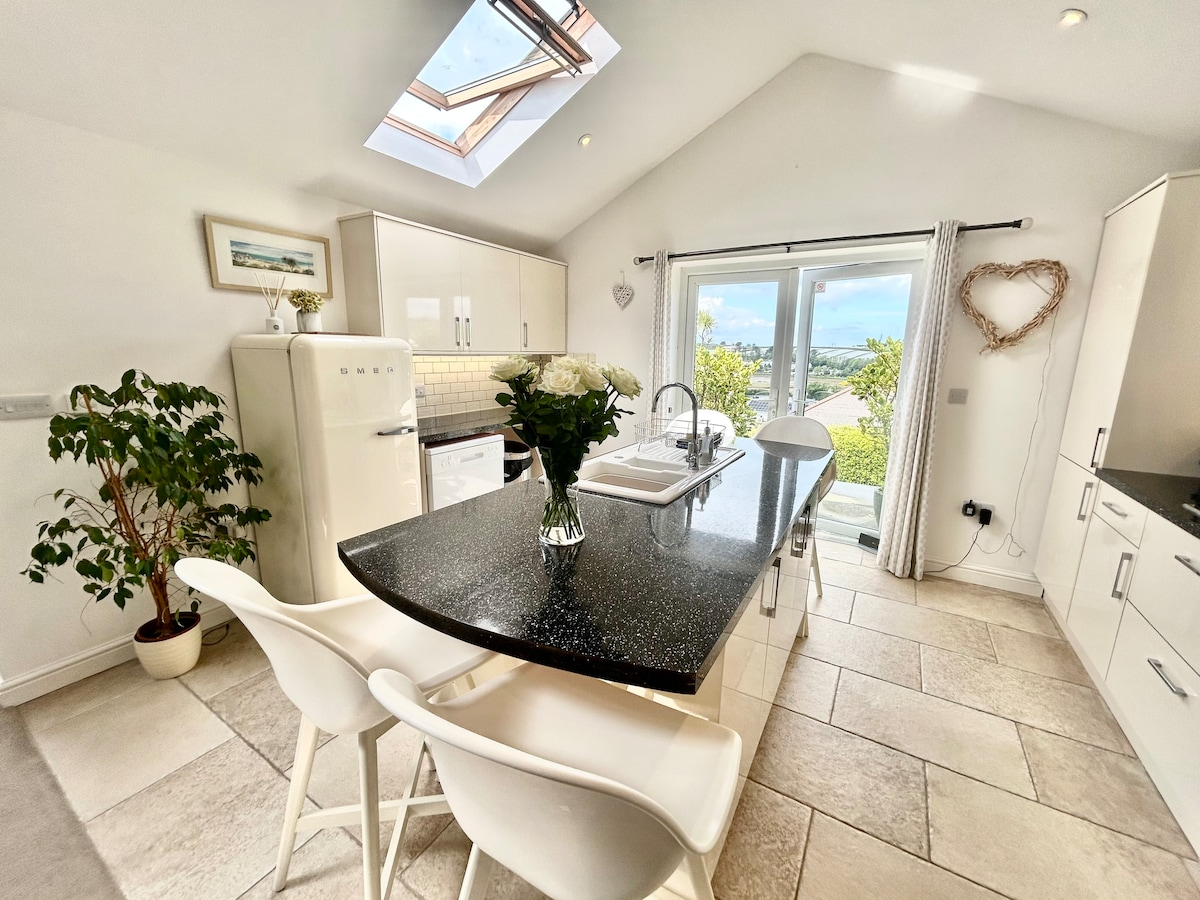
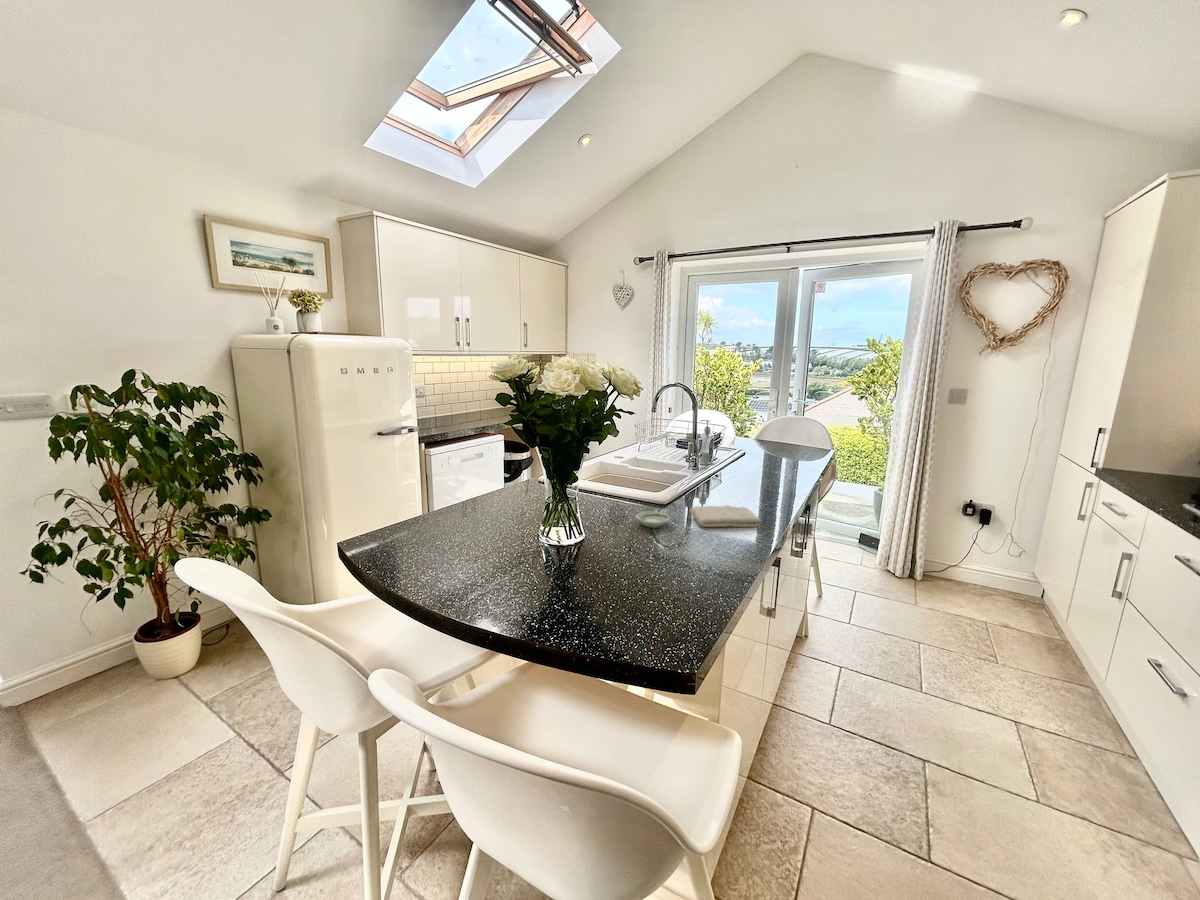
+ saucer (652, 520)
+ washcloth (724, 516)
